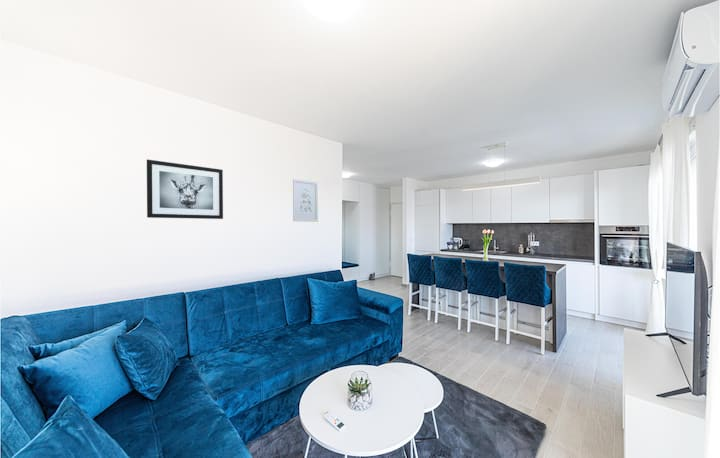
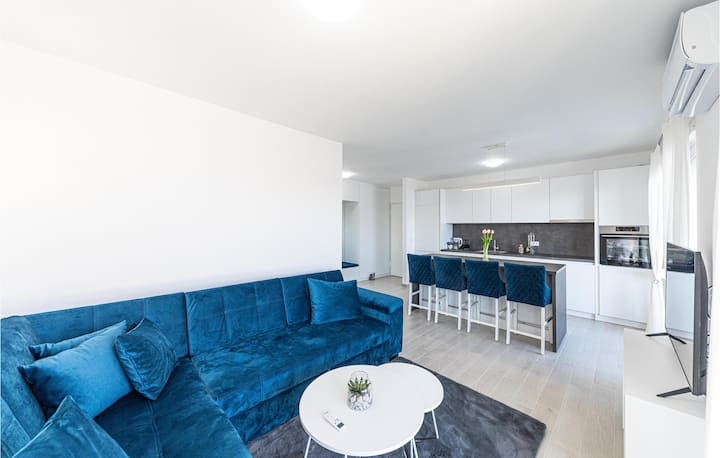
- wall art (187, 191)
- wall art (305, 201)
